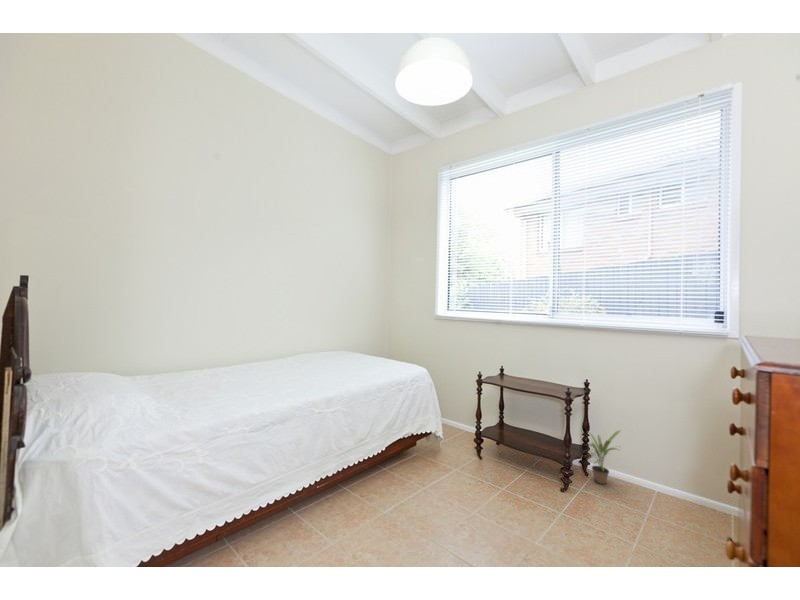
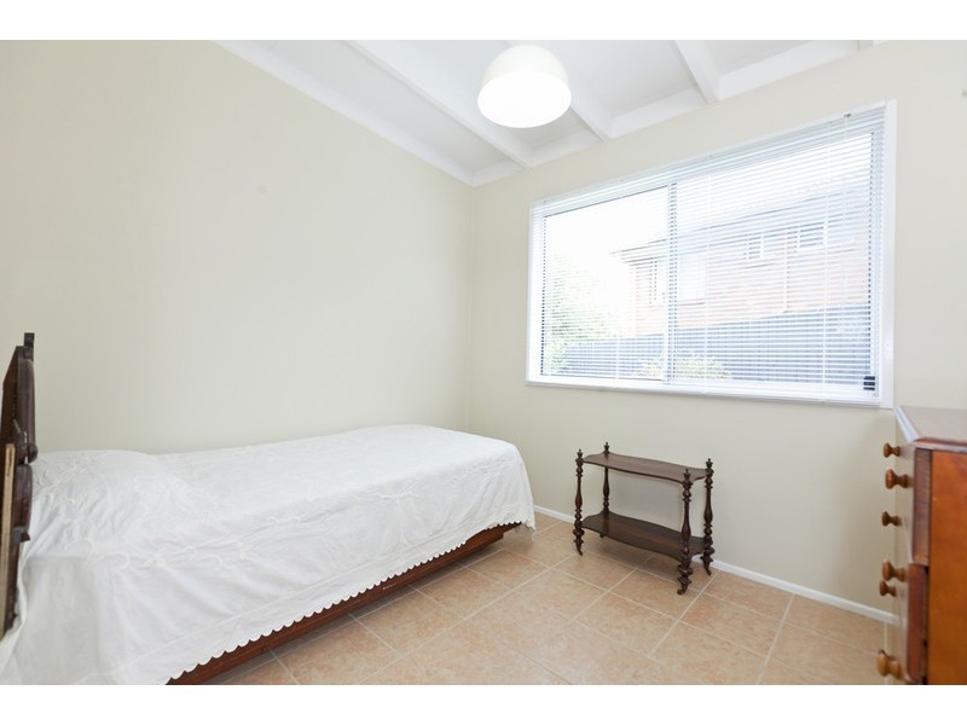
- potted plant (602, 457)
